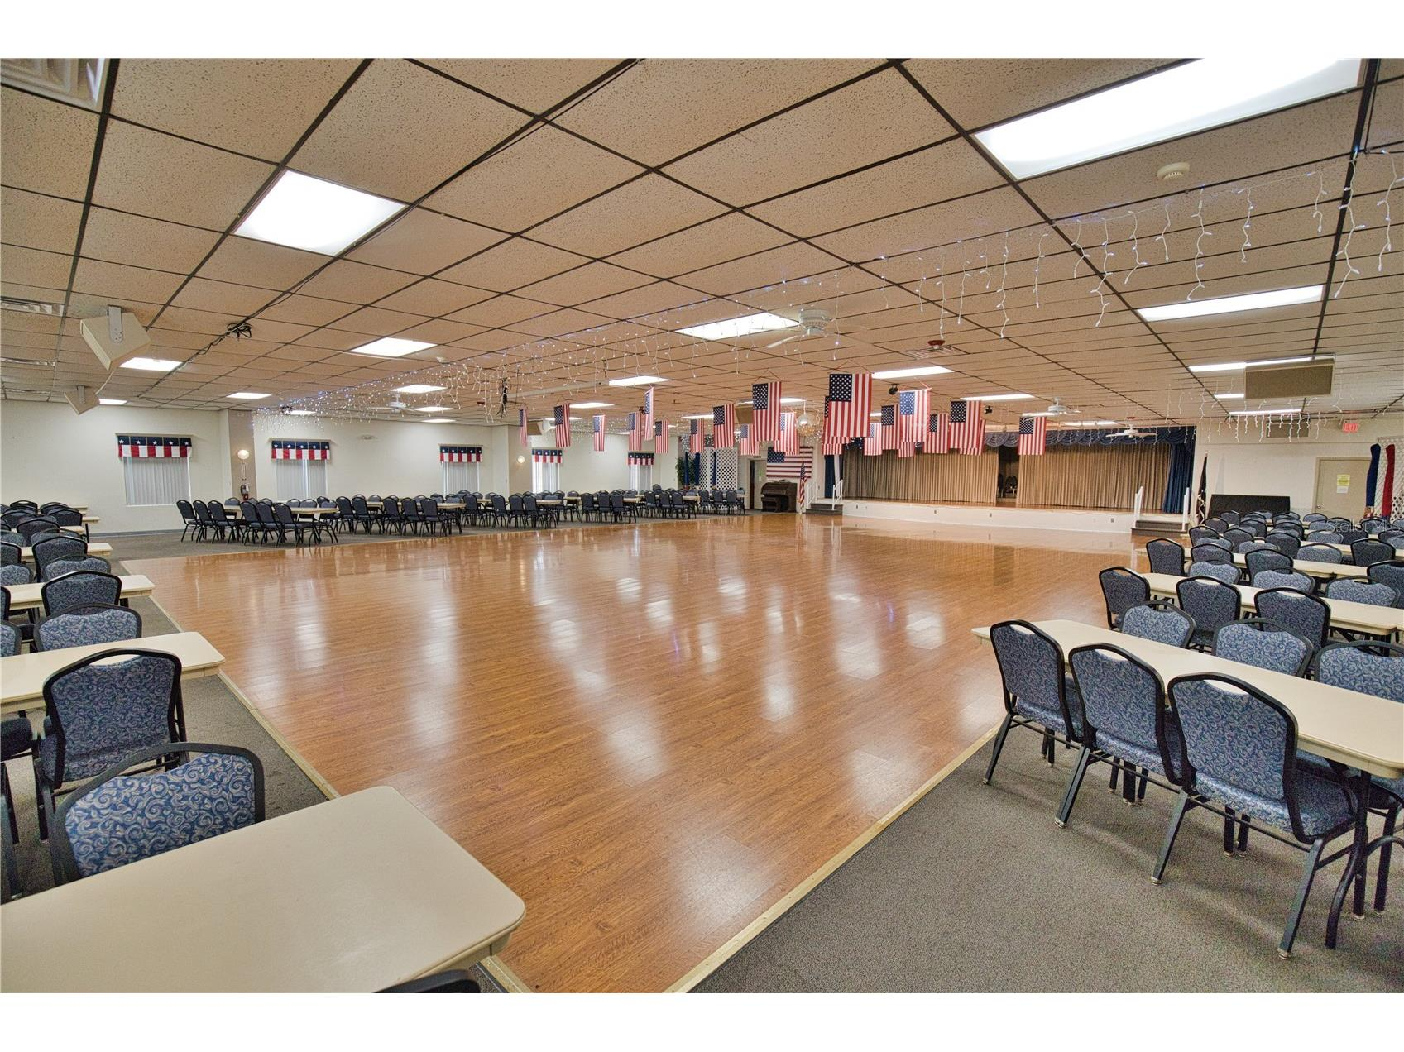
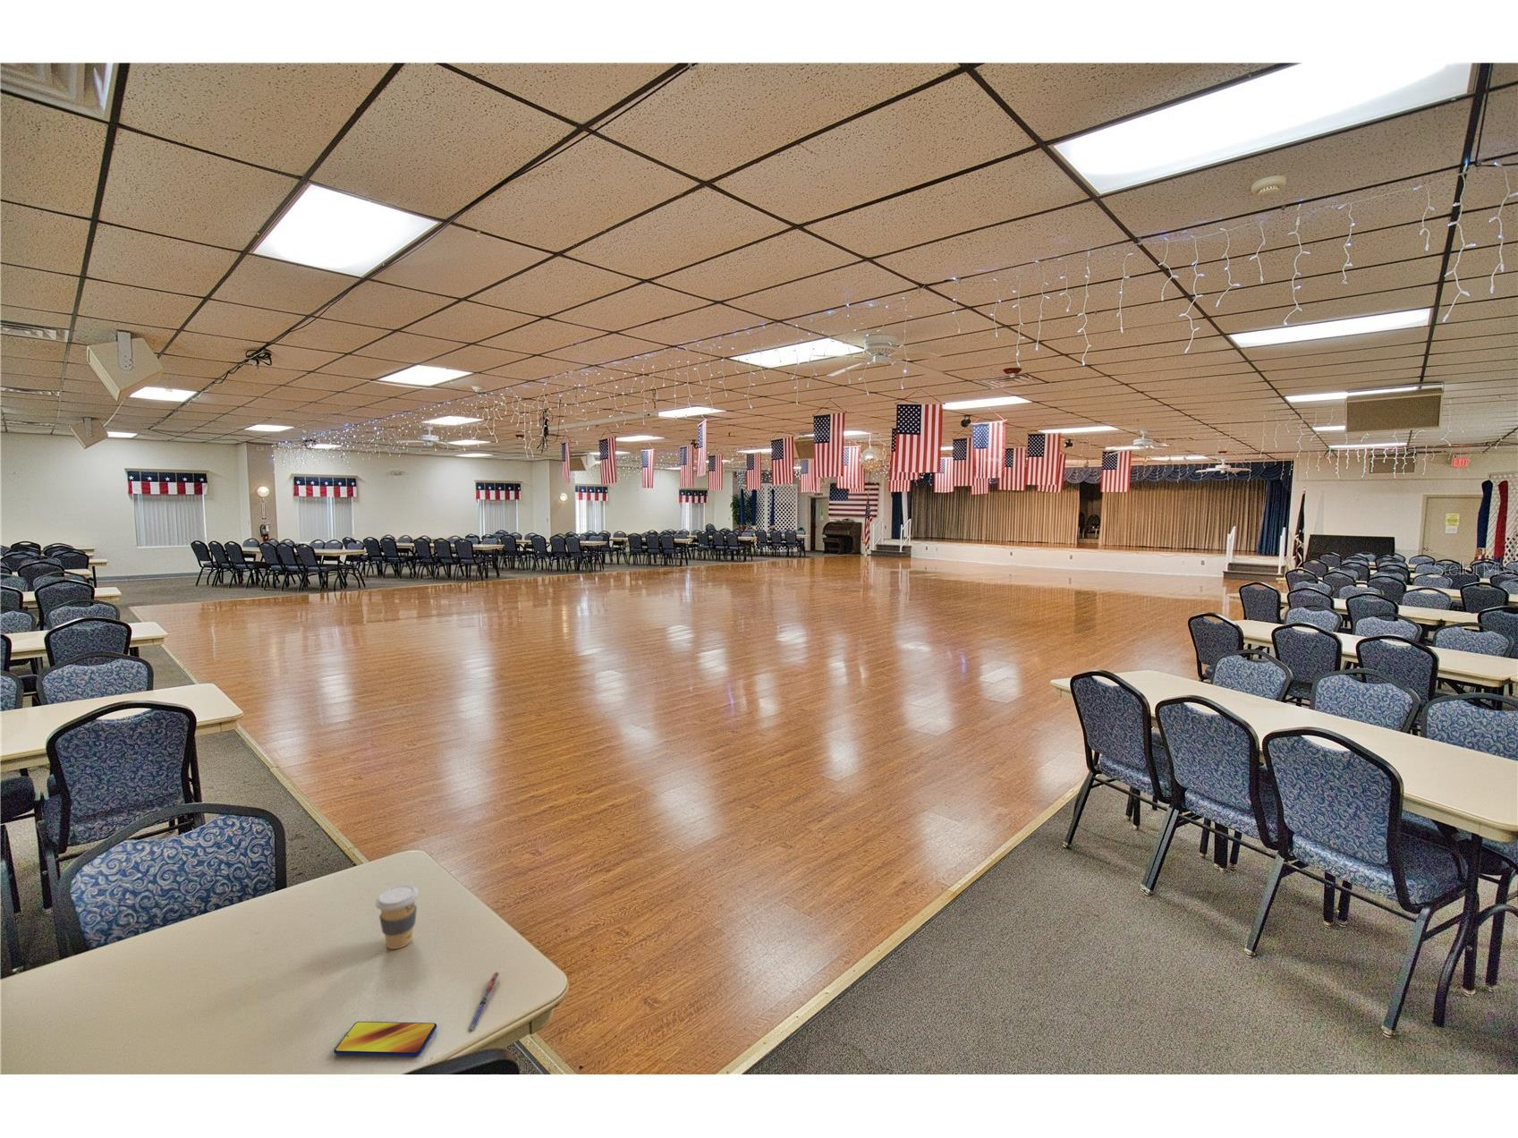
+ pen (484, 999)
+ coffee cup (398, 917)
+ smartphone (386, 1038)
